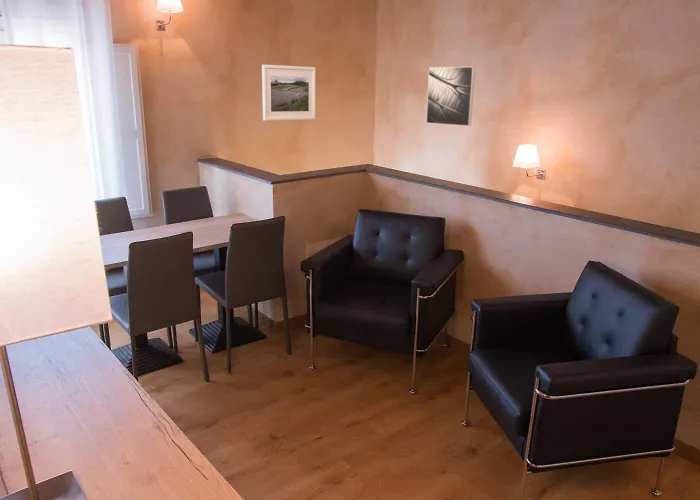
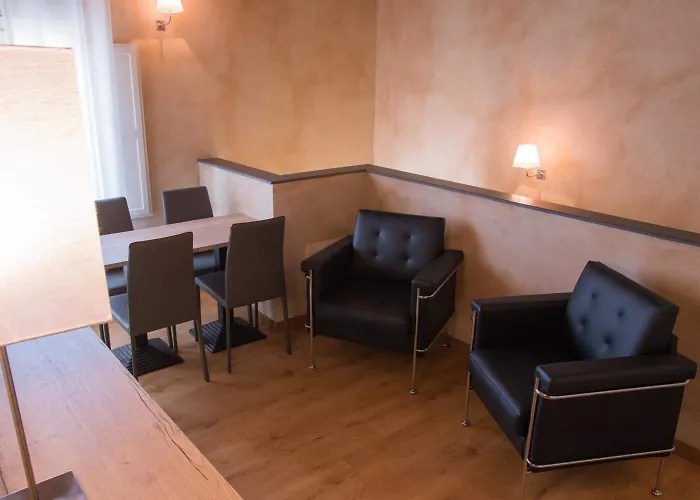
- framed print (449, 96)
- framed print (289, 93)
